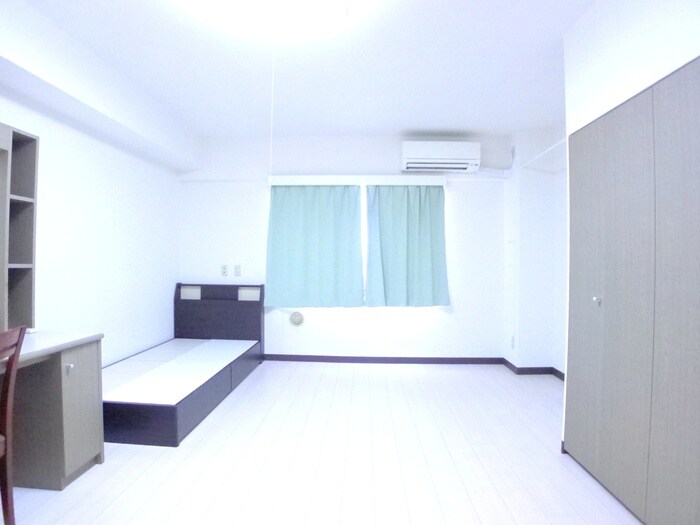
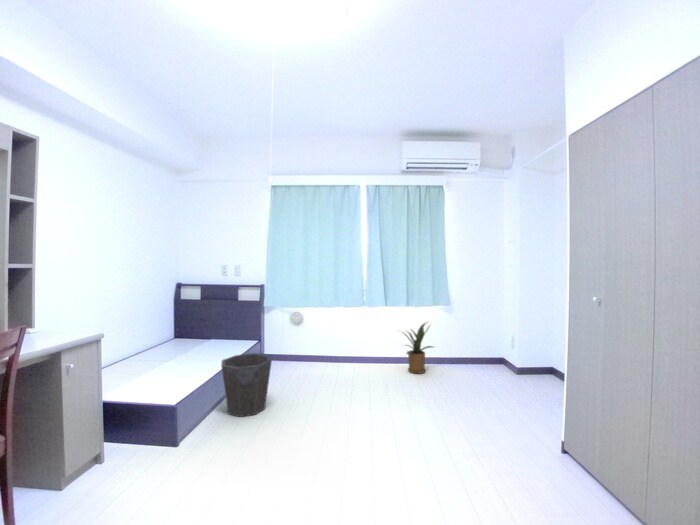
+ waste bin (246, 384)
+ house plant (415, 346)
